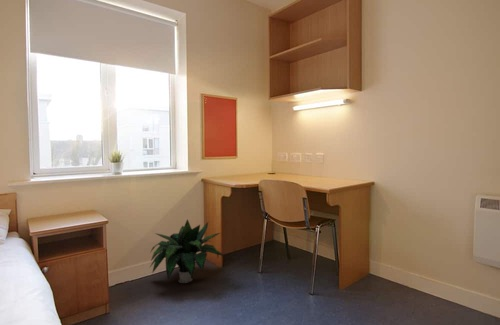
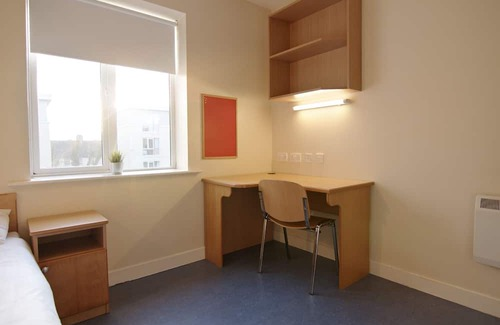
- potted plant (187, 250)
